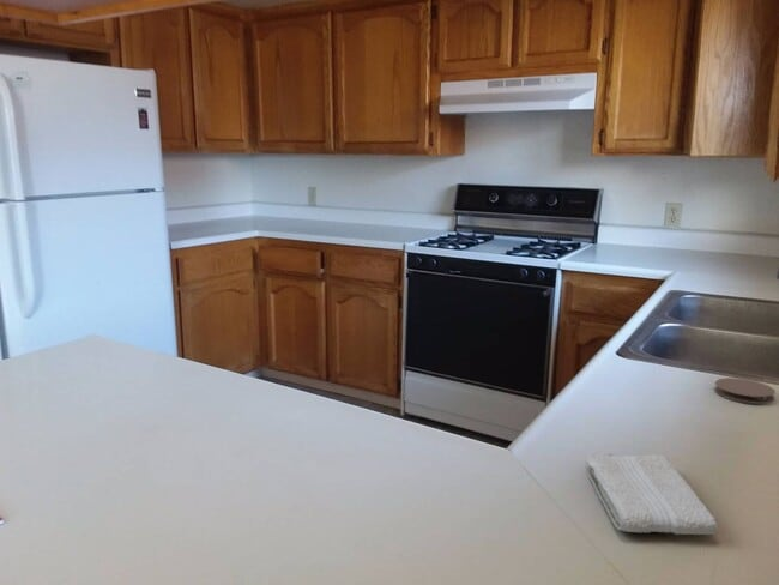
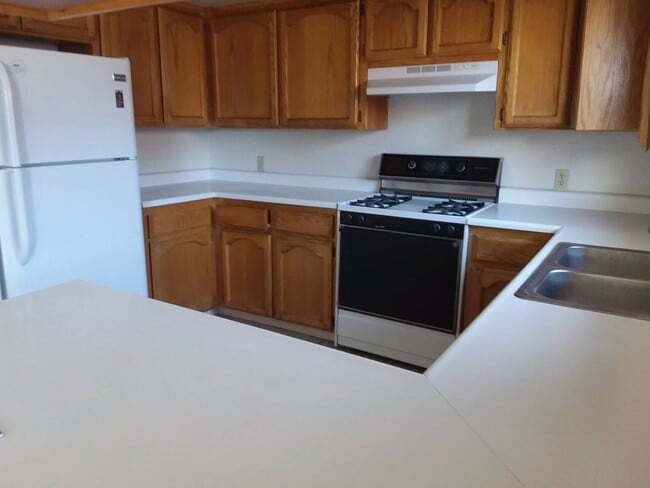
- washcloth (644, 488)
- coaster (743, 390)
